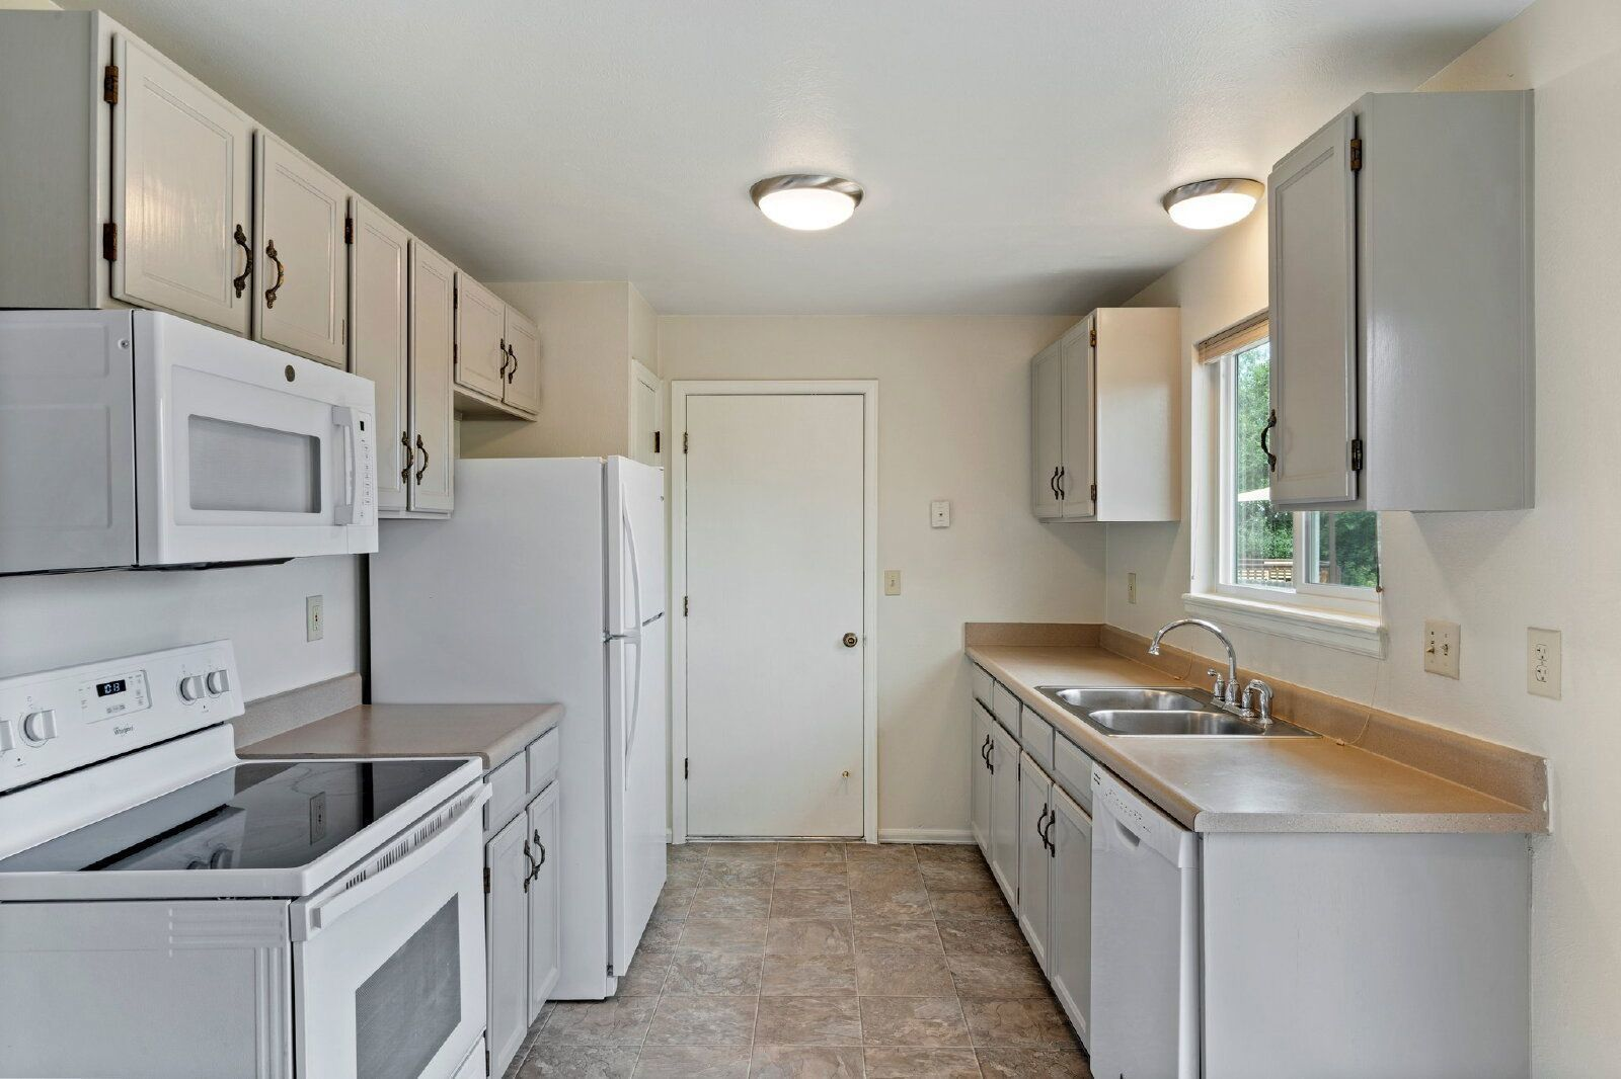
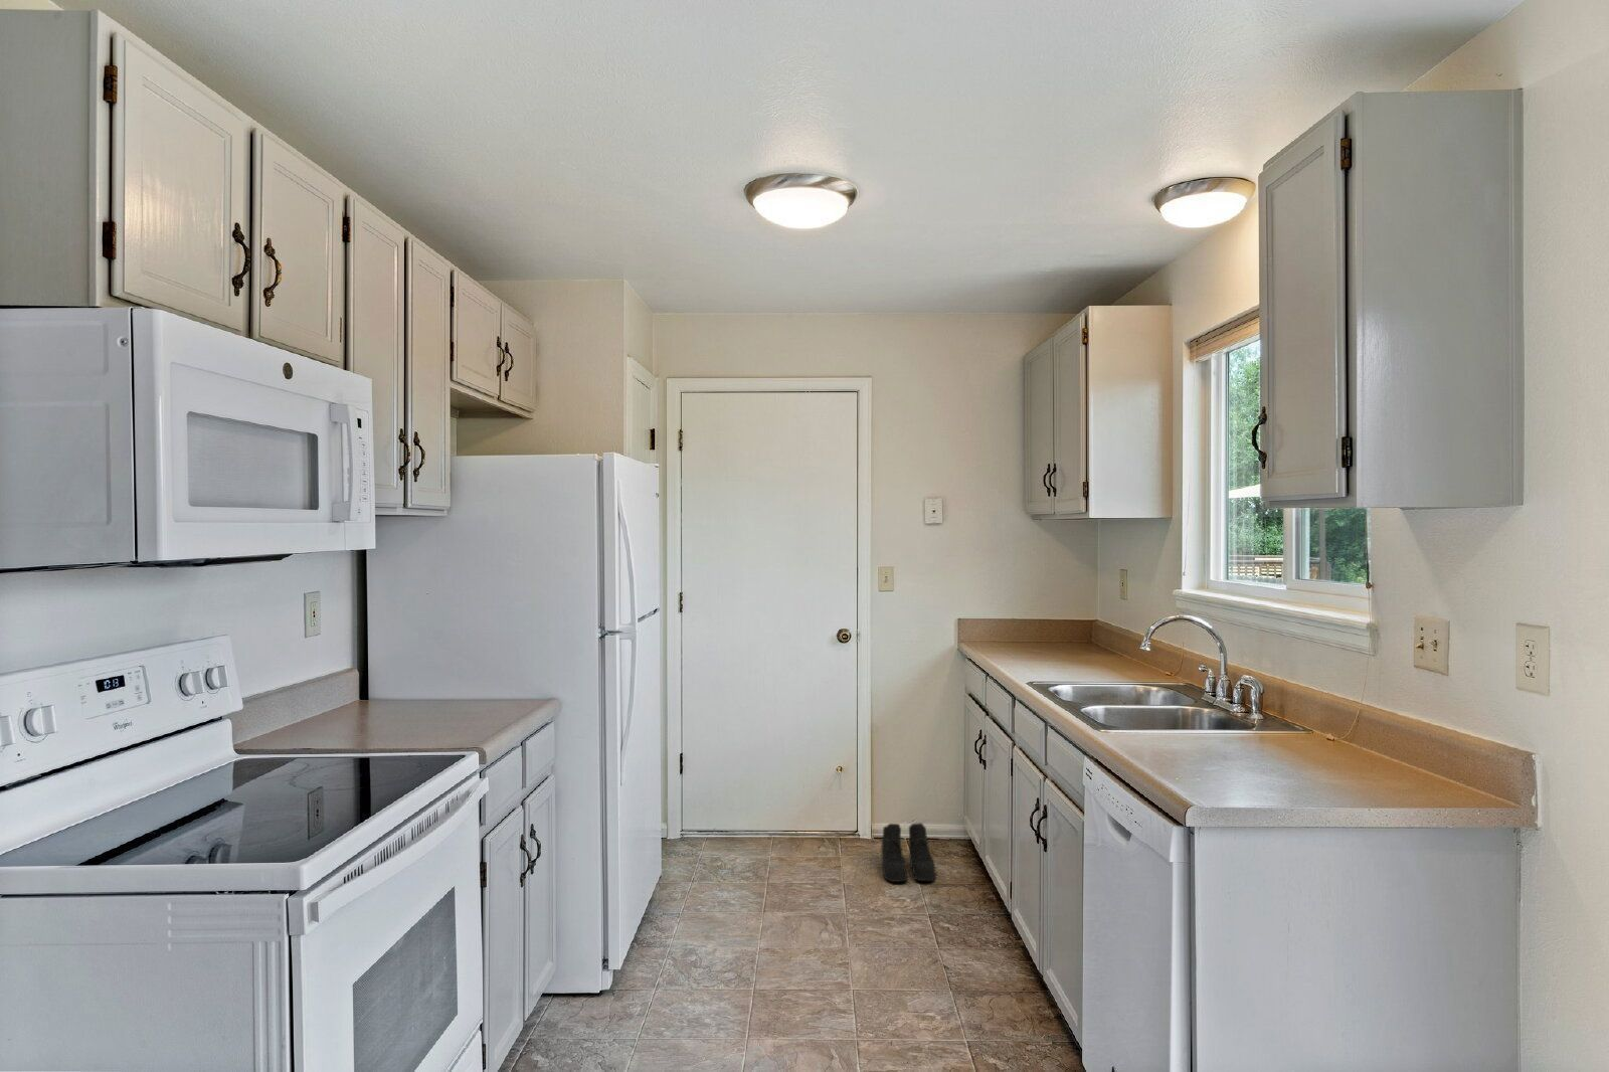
+ boots (909, 848)
